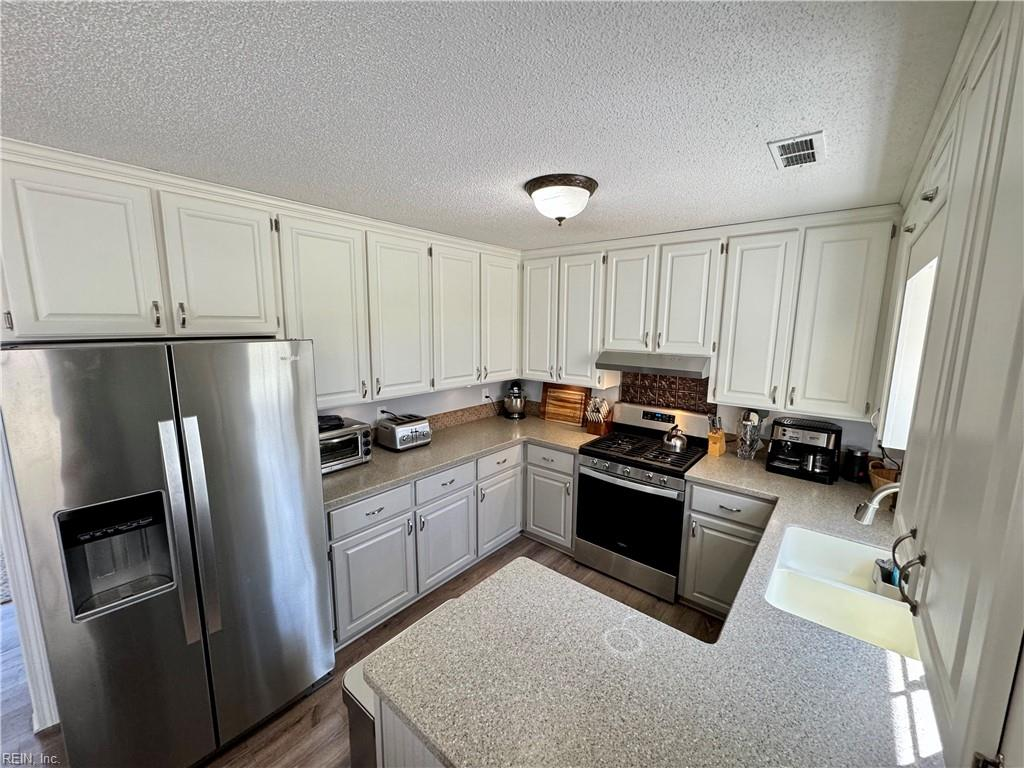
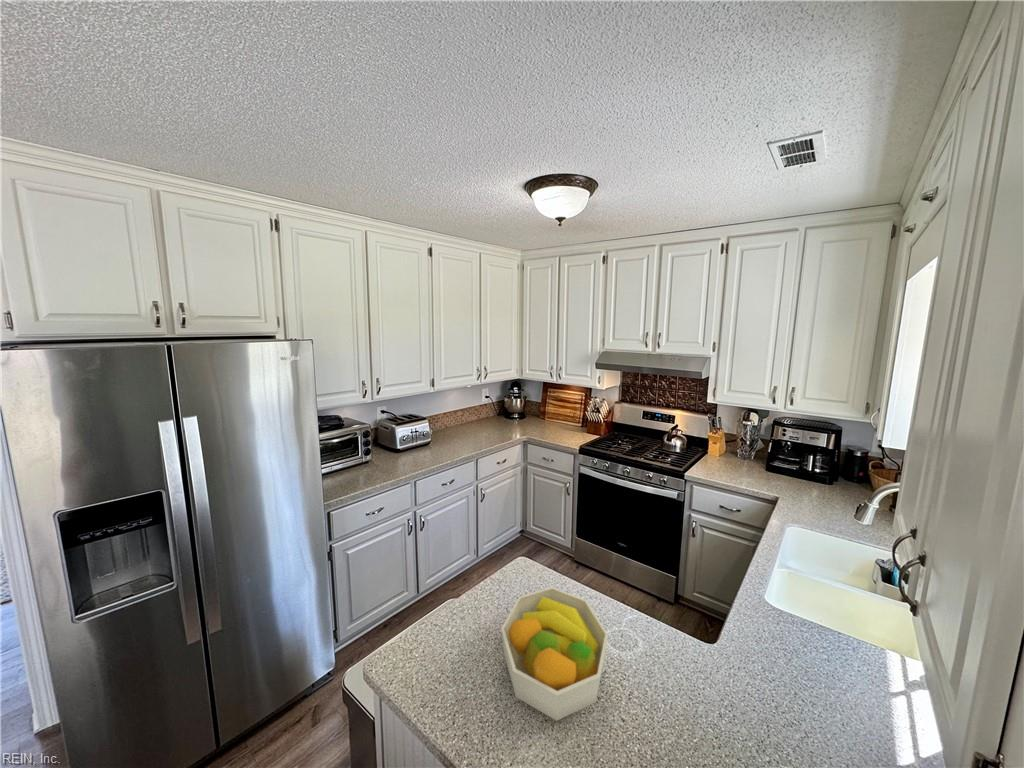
+ fruit bowl (554, 640)
